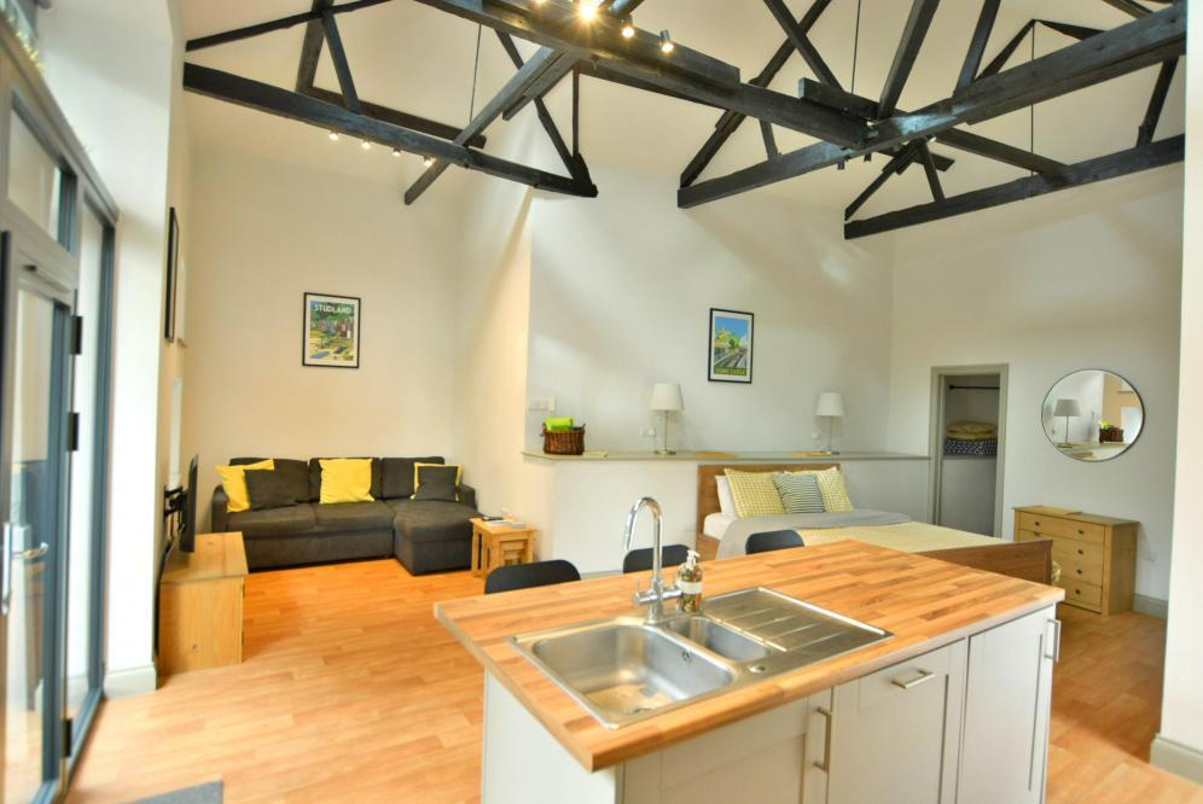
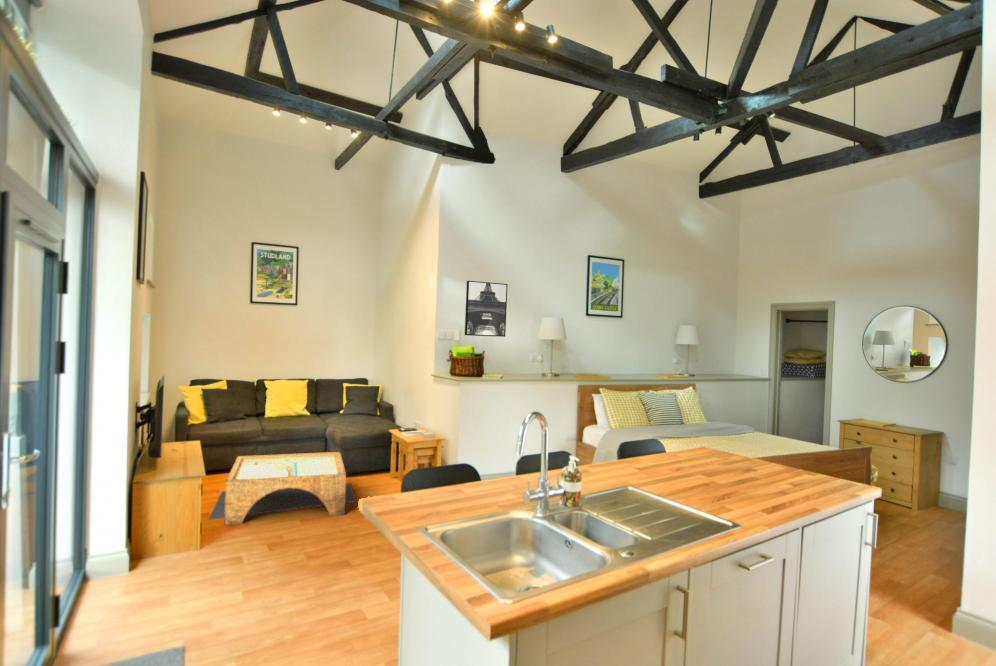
+ wall art (486, 309)
+ coffee table (288, 484)
